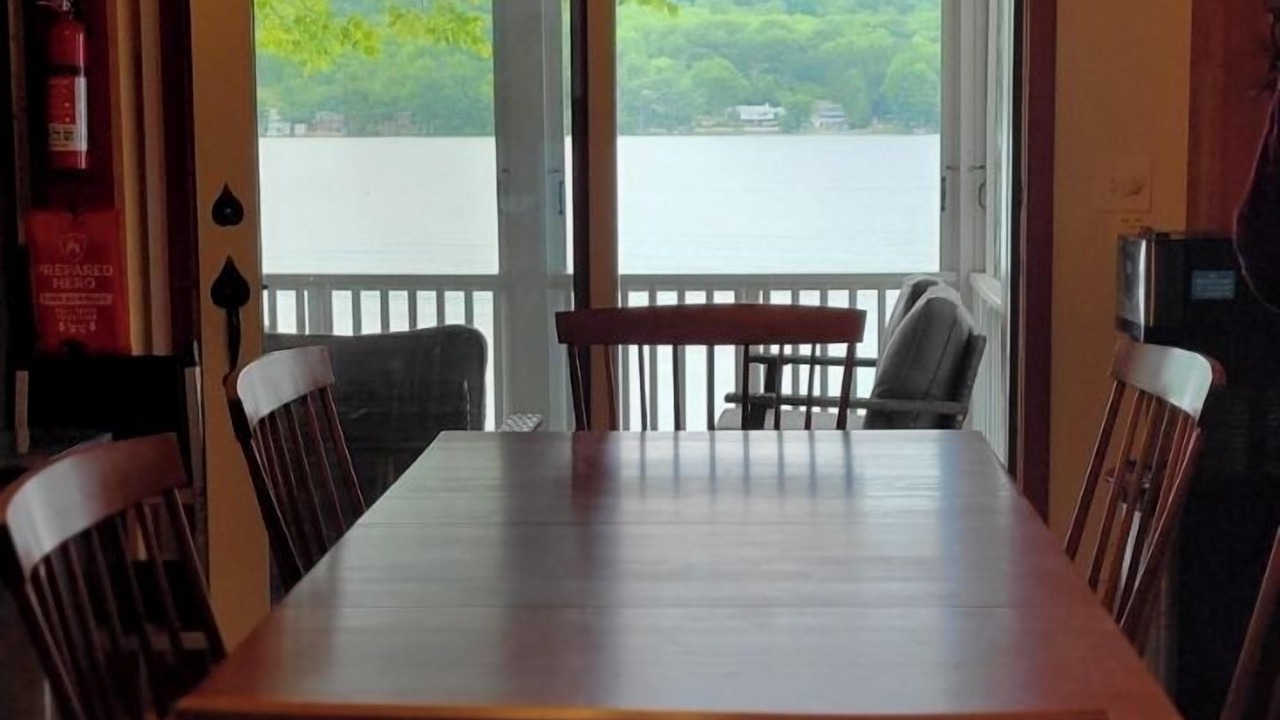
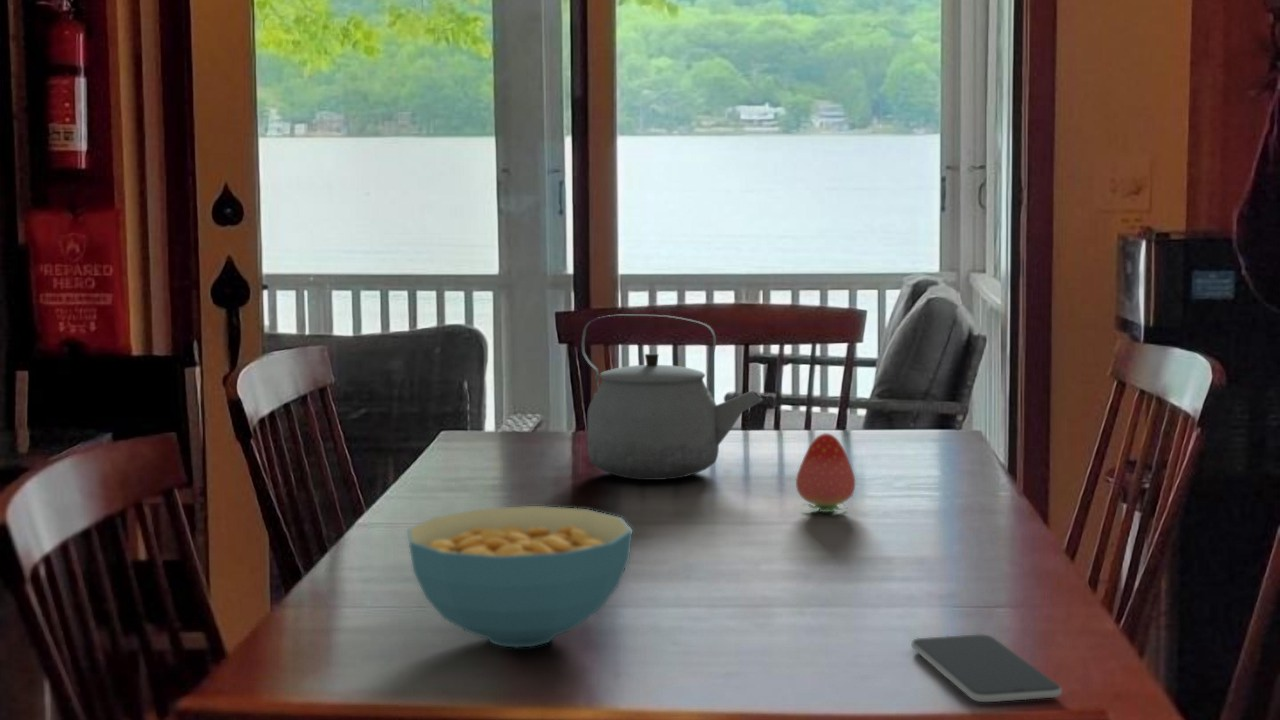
+ smartphone (982, 666)
+ tea kettle (671, 395)
+ fruit (825, 471)
+ cereal bowl (520, 583)
